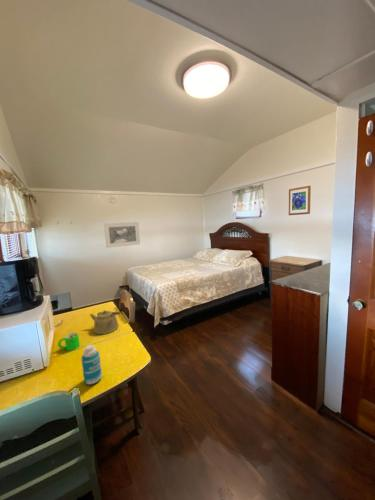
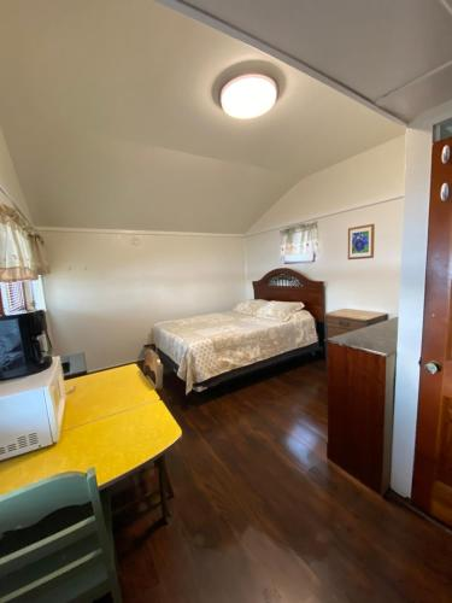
- bottle (91, 363)
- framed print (122, 234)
- kettle (103, 319)
- mug (68, 342)
